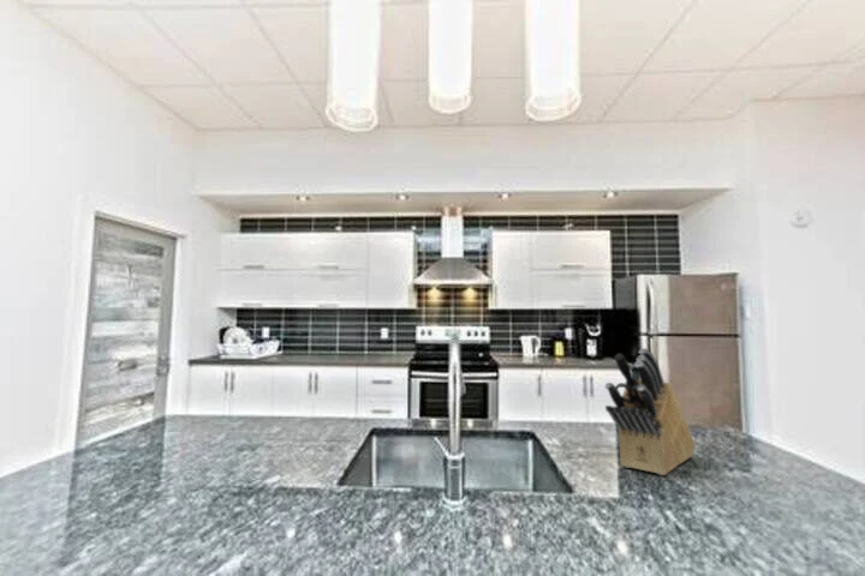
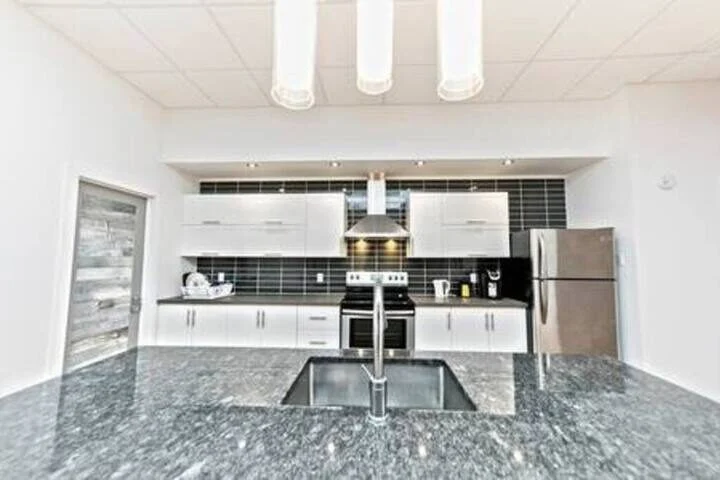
- knife block (651, 404)
